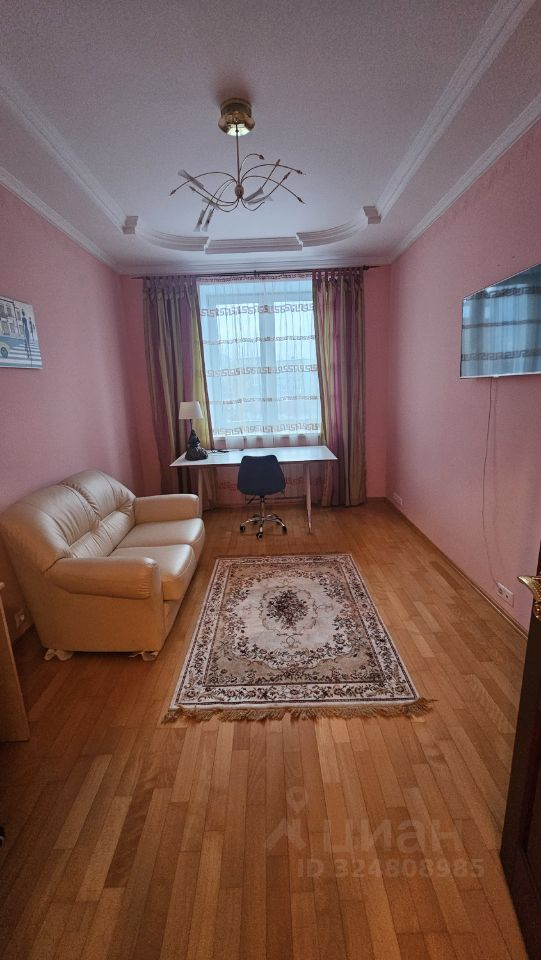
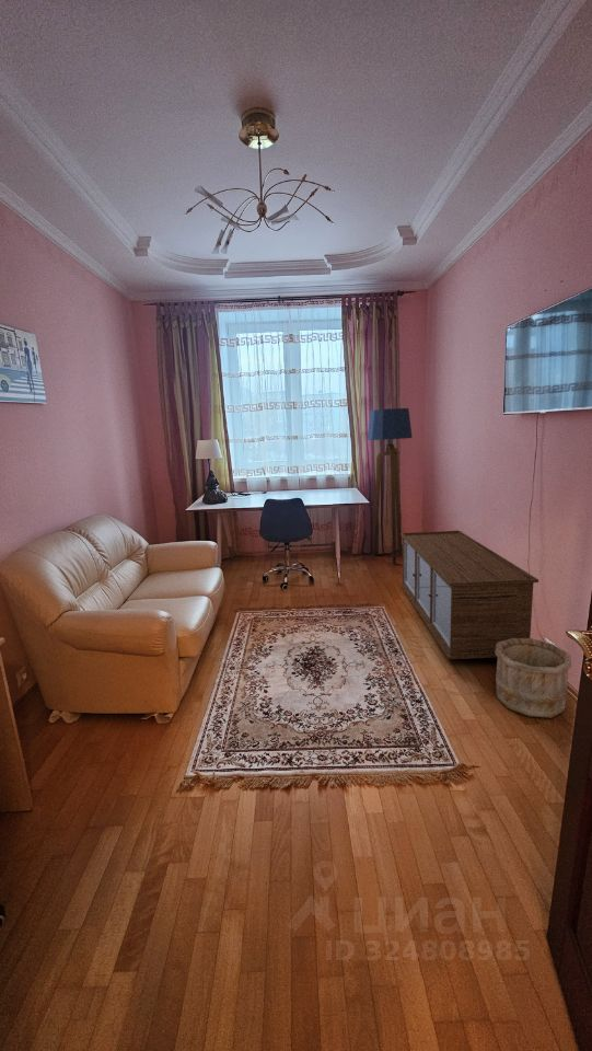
+ wooden bucket (531, 675)
+ floor lamp (391, 486)
+ storage cabinet (454, 586)
